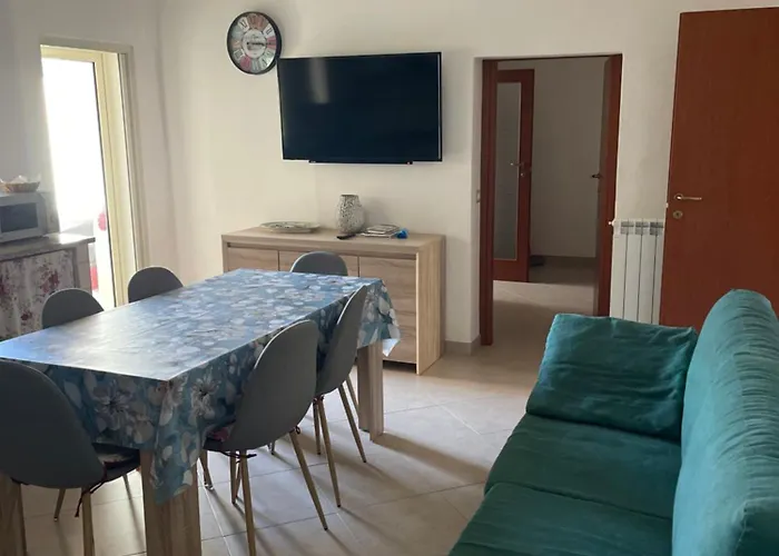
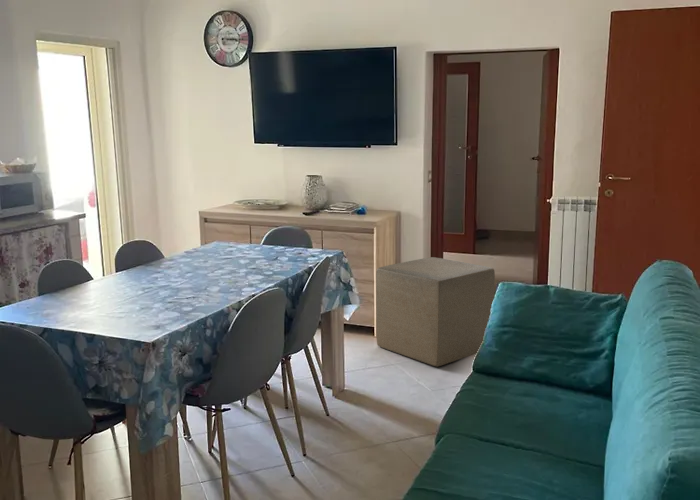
+ ottoman (434, 307)
